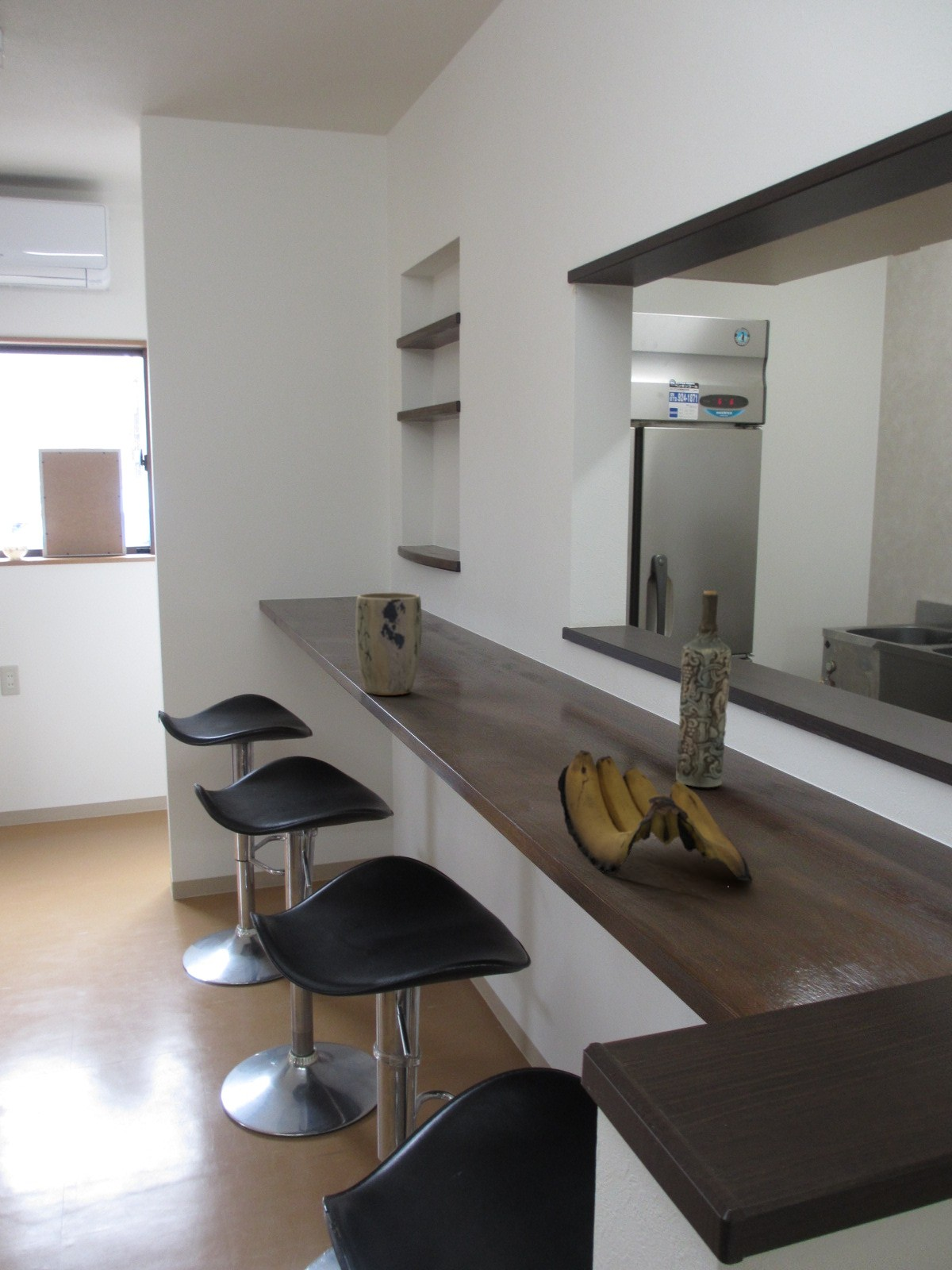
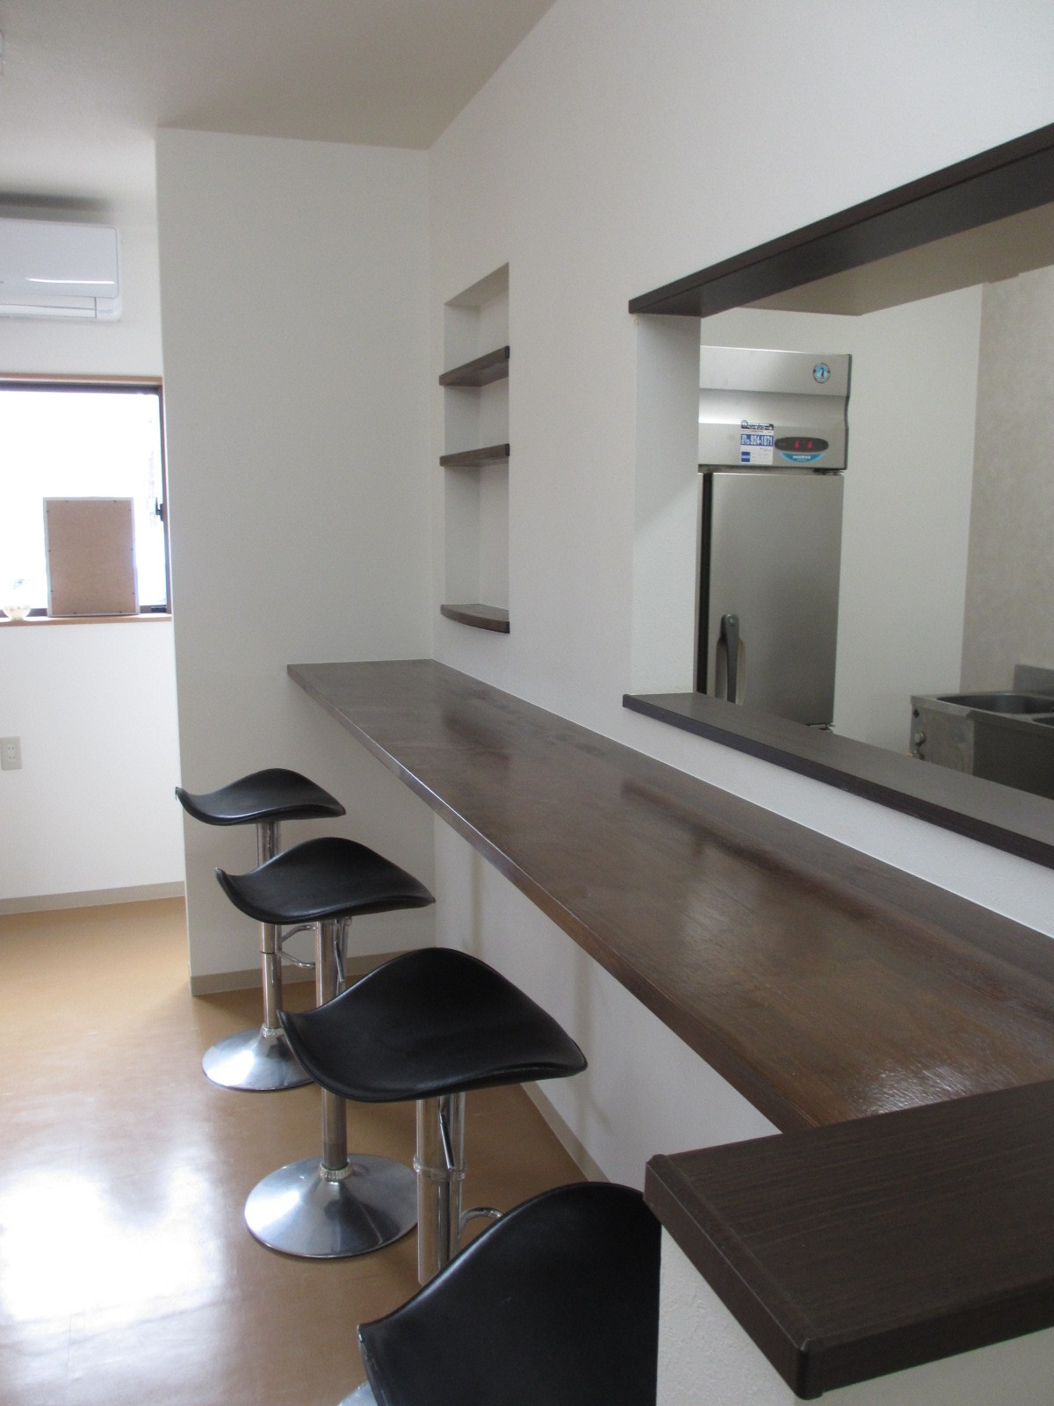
- bottle (704, 688)
- plant pot (389, 643)
- banana bunch (662, 813)
